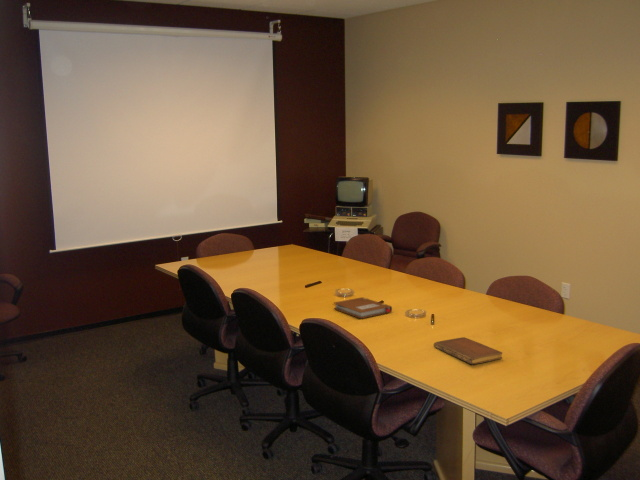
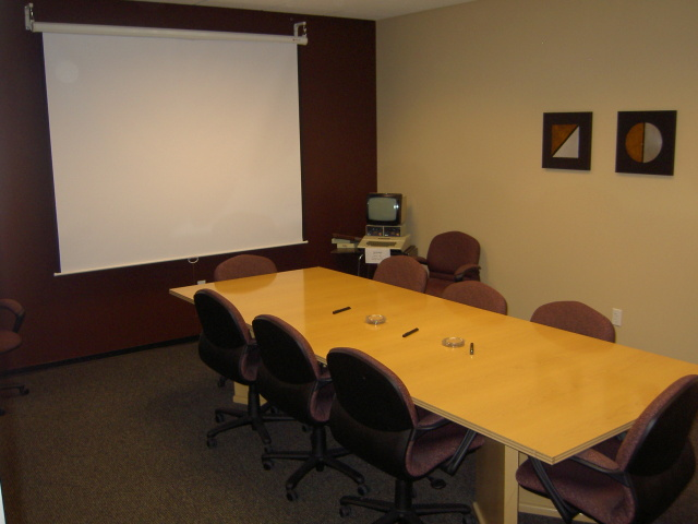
- notebook (363, 307)
- notebook (467, 350)
